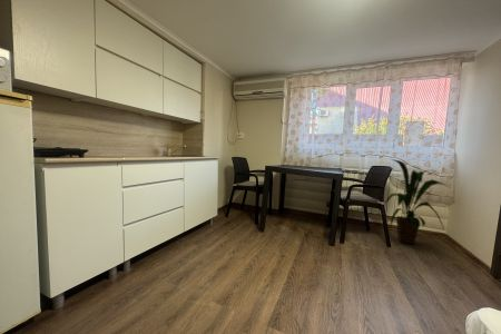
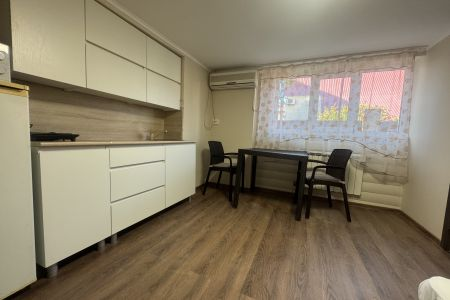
- house plant (416, 202)
